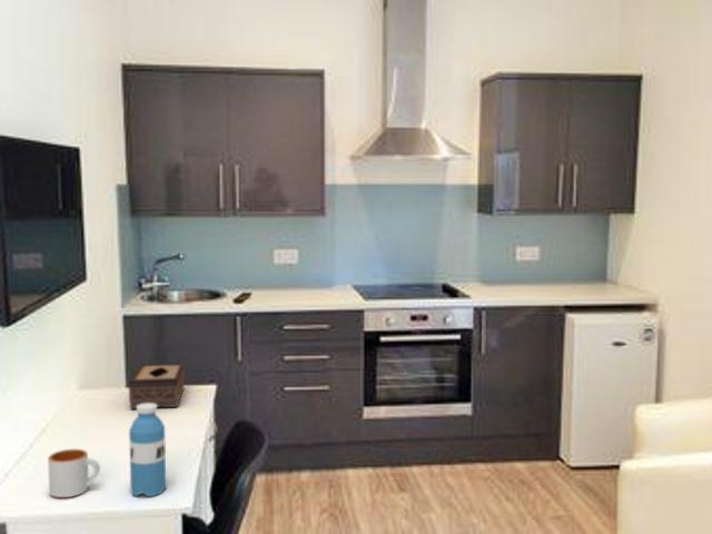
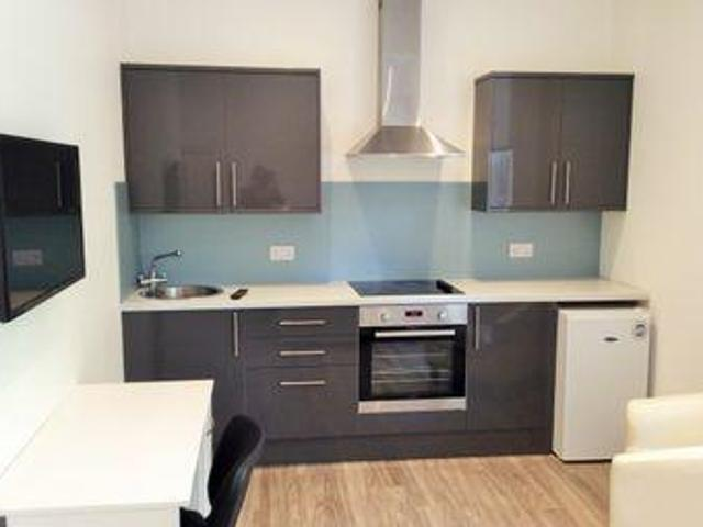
- water bottle (147, 447)
- tissue box (158, 384)
- mug (75, 472)
